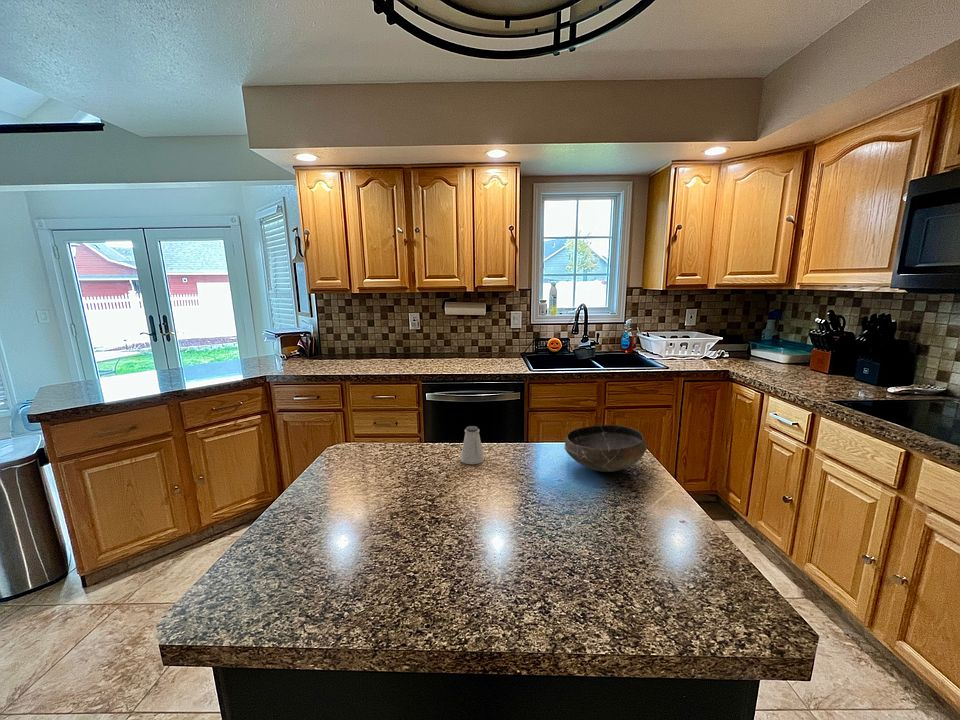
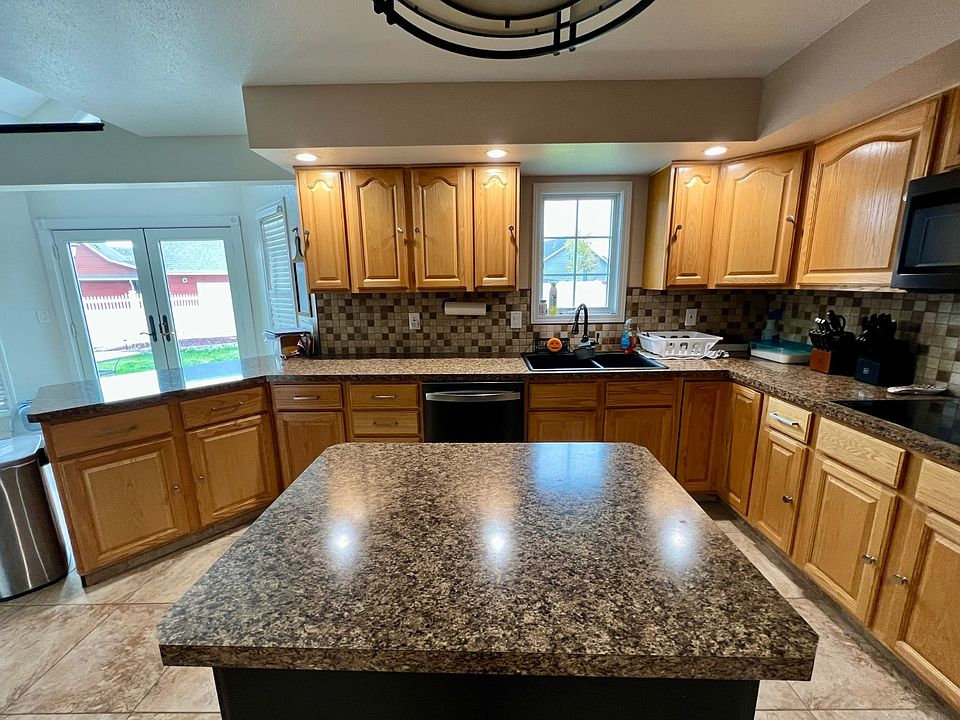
- saltshaker (472, 443)
- bowl (604, 450)
